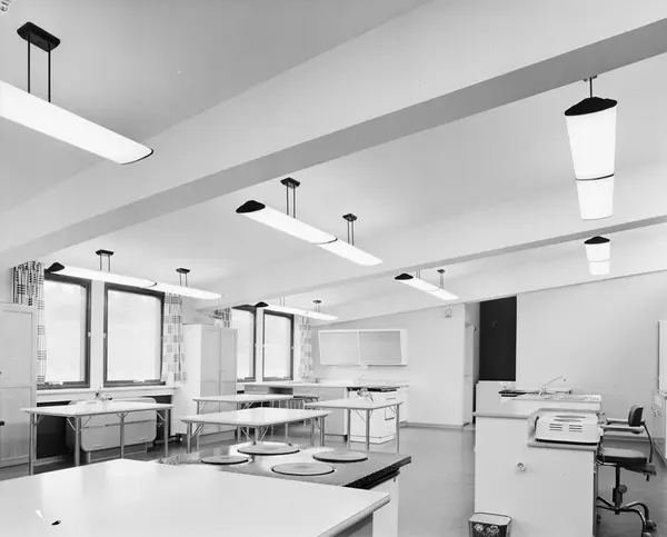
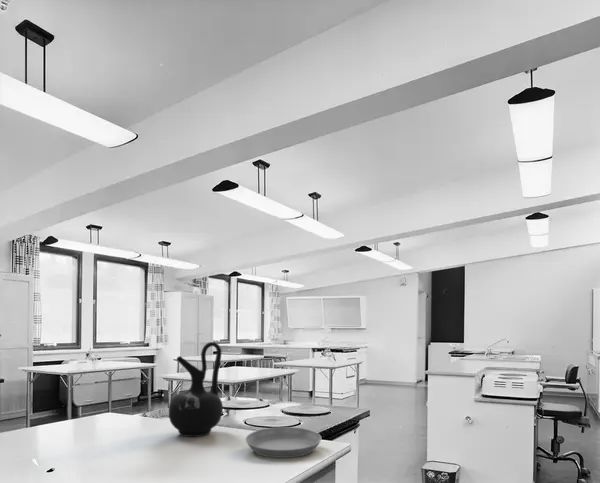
+ saucer (283, 443)
+ ceramic jug (196, 387)
